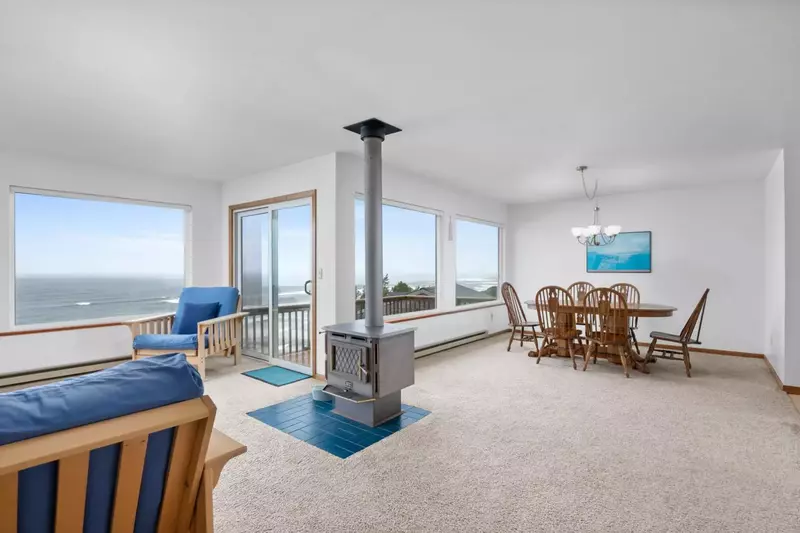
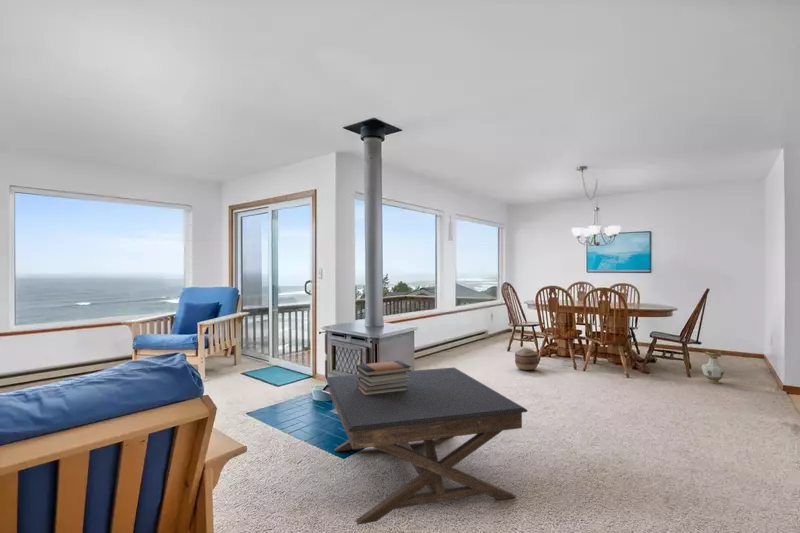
+ book stack (383, 377)
+ vase (713, 367)
+ coffee table (414, 430)
+ basket (526, 359)
